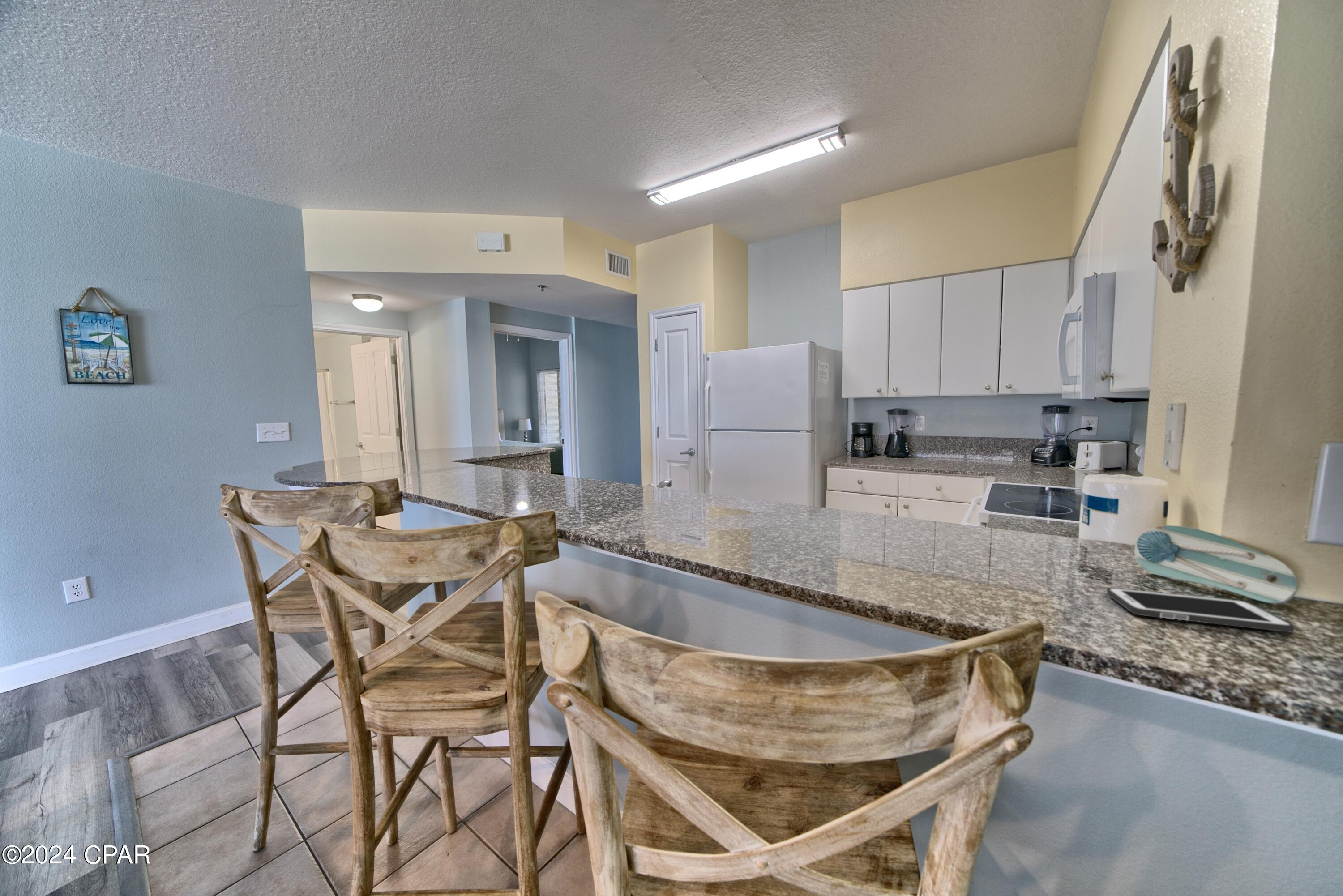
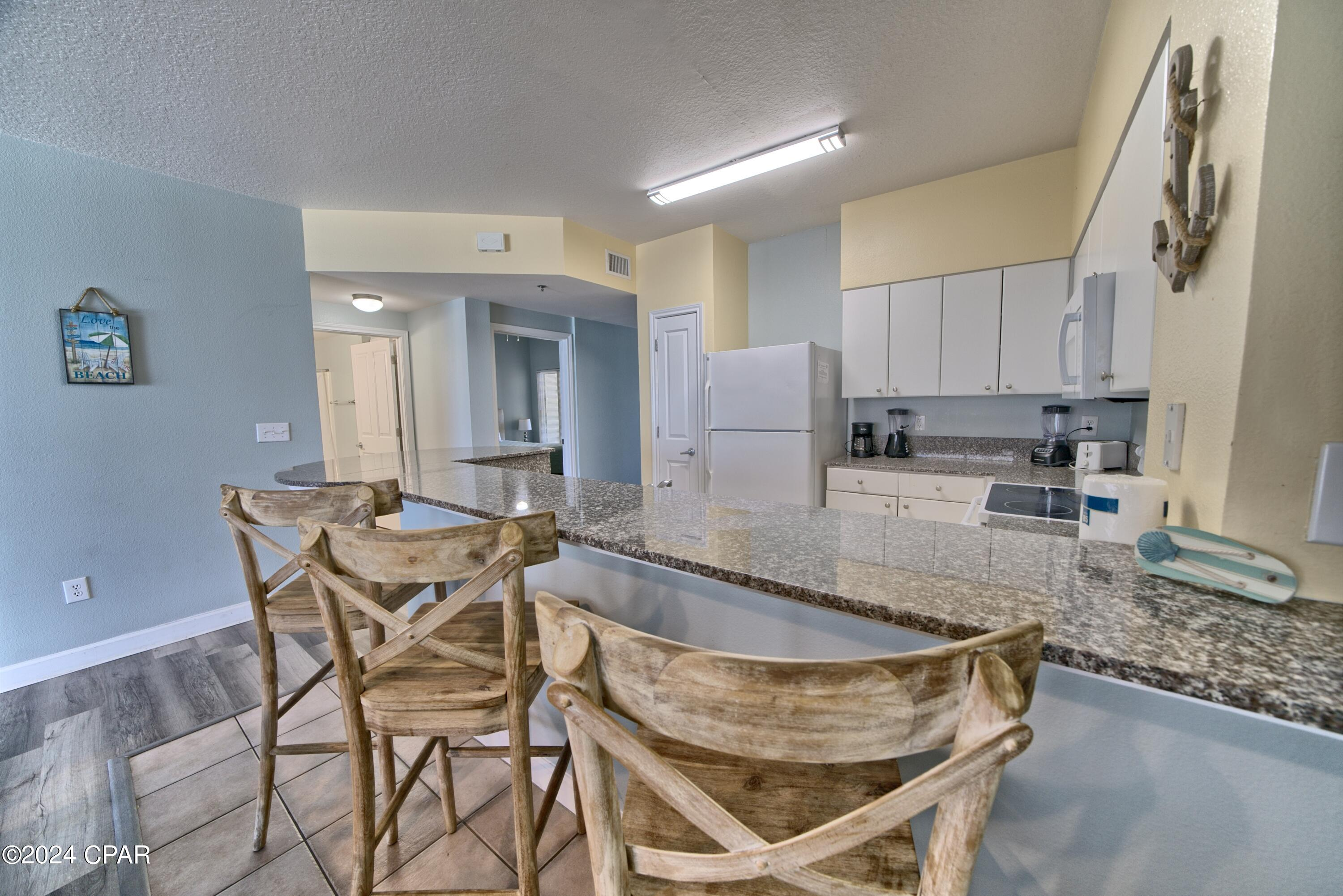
- cell phone (1191, 608)
